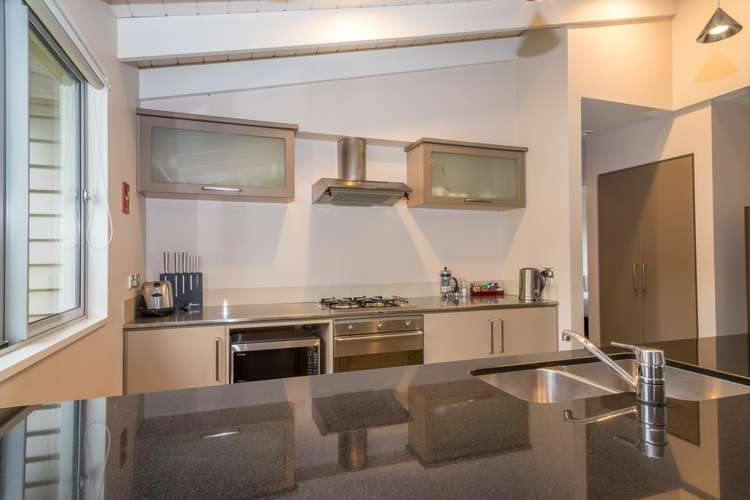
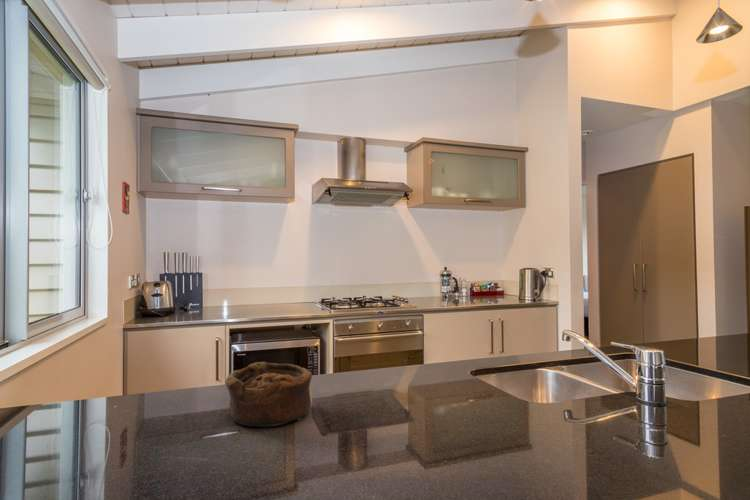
+ bowl (270, 389)
